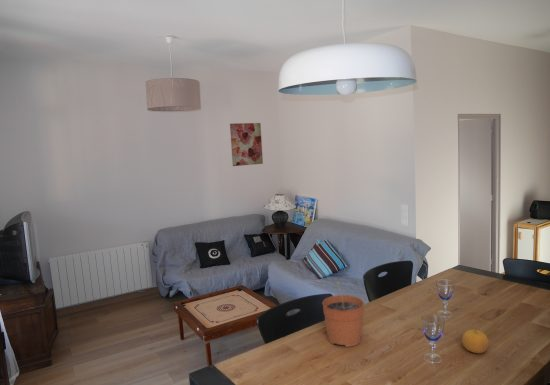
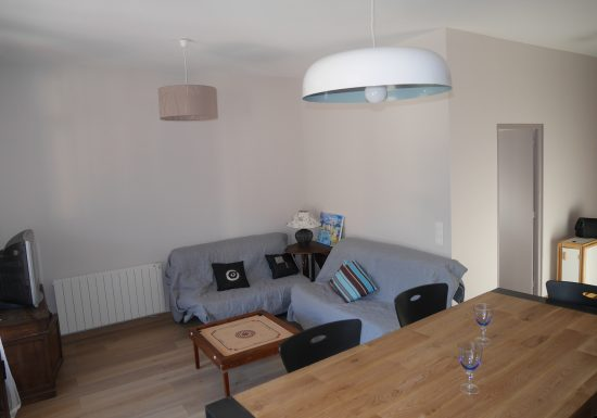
- fruit (475, 339)
- wall art (246, 144)
- plant pot (343, 311)
